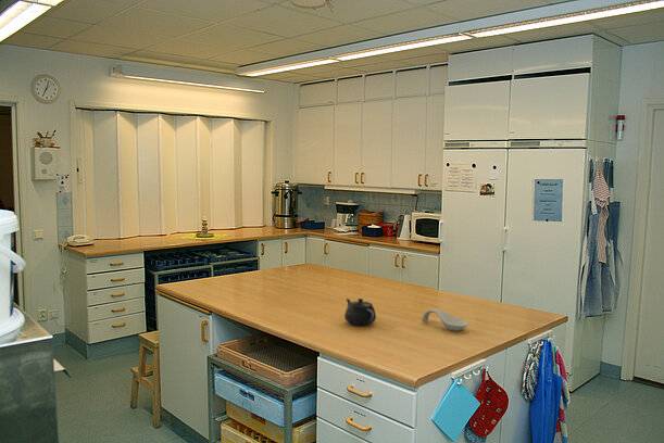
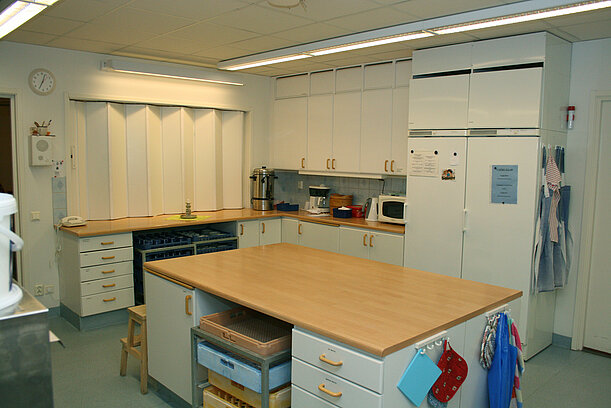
- teapot (359, 311)
- spoon rest (443, 319)
